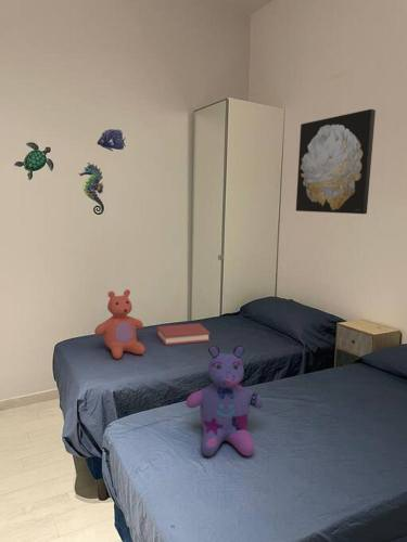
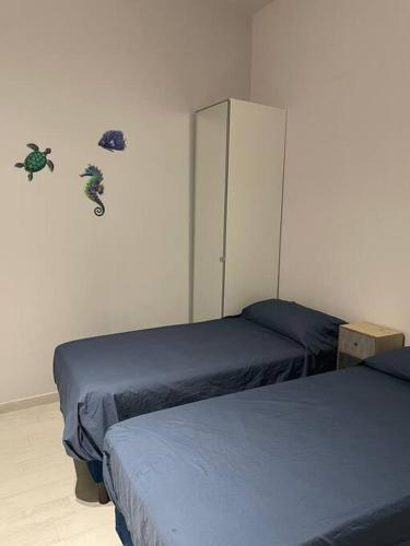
- toy (226, 397)
- teddy bear (123, 322)
- hardback book (182, 333)
- wall art (331, 165)
